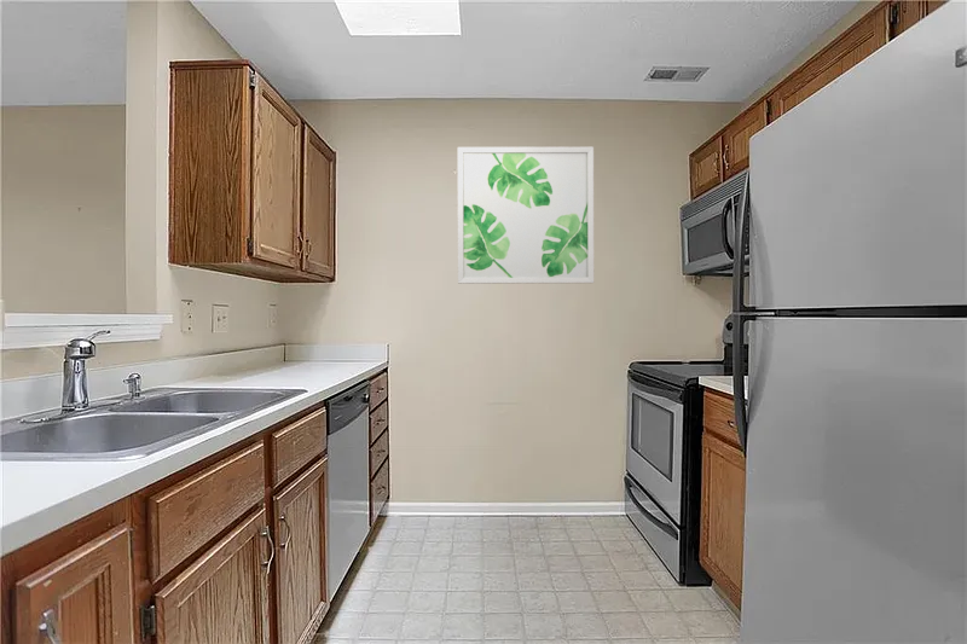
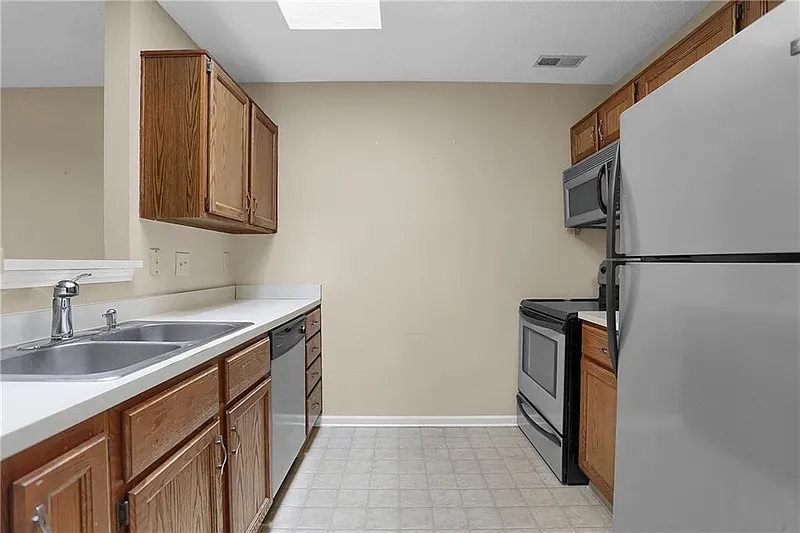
- wall art (525, 215)
